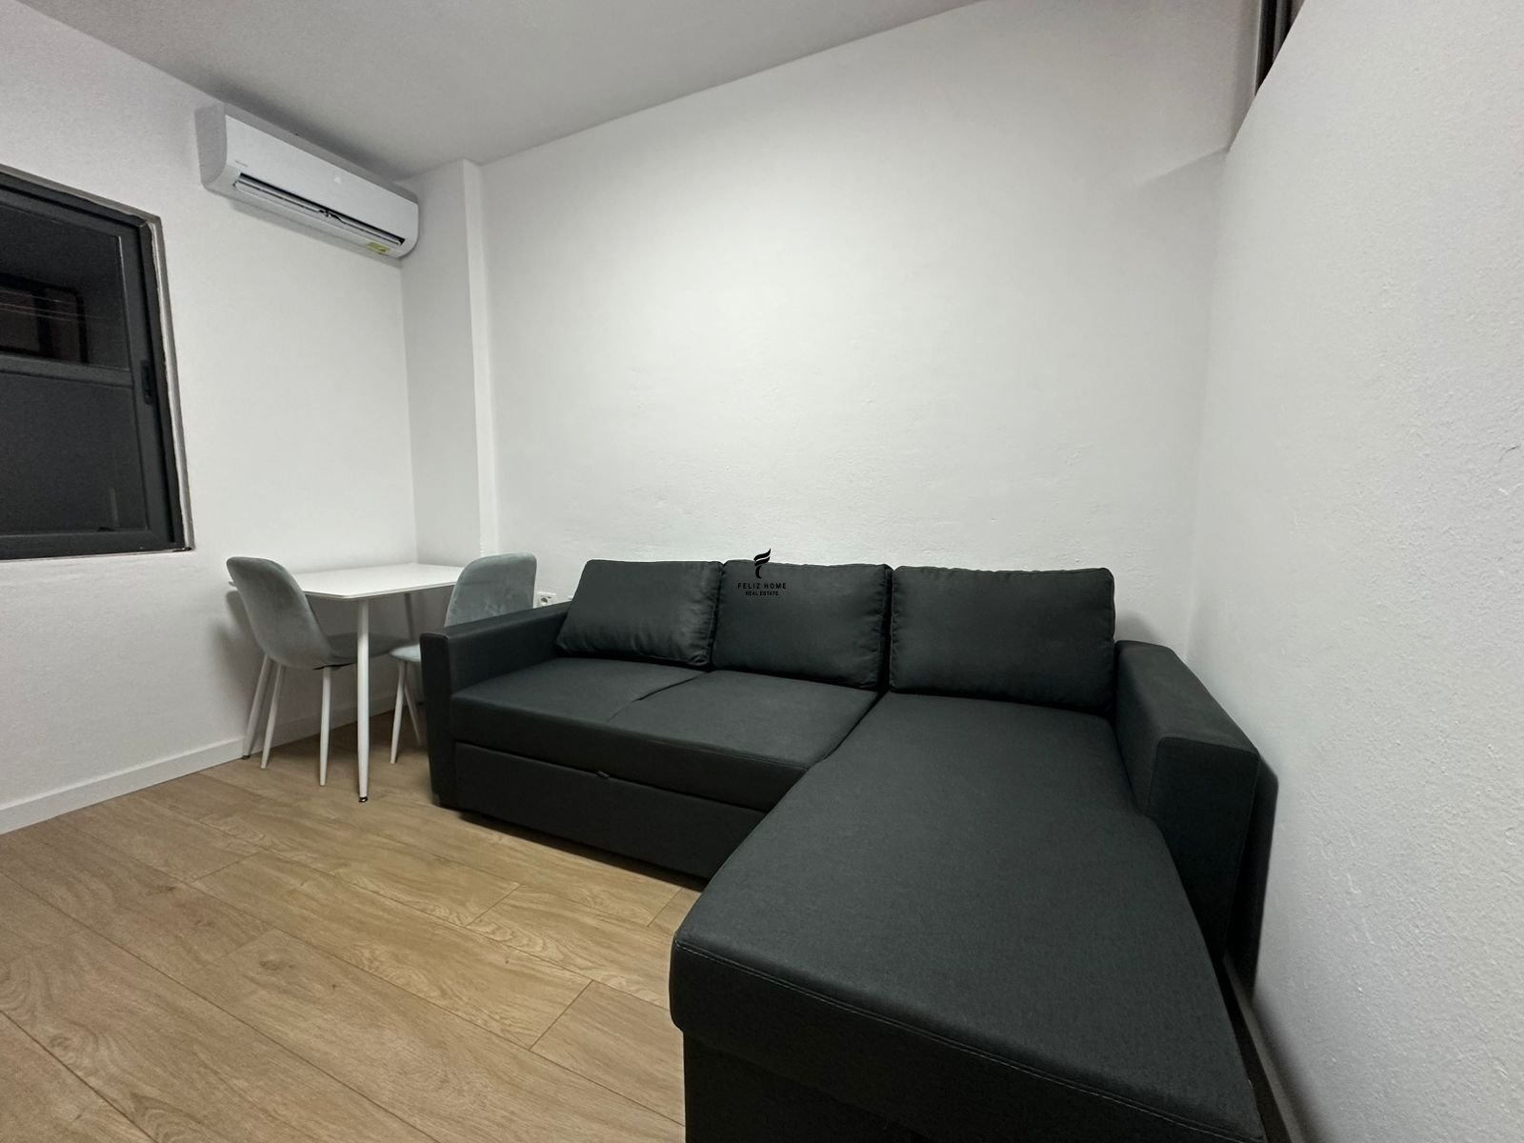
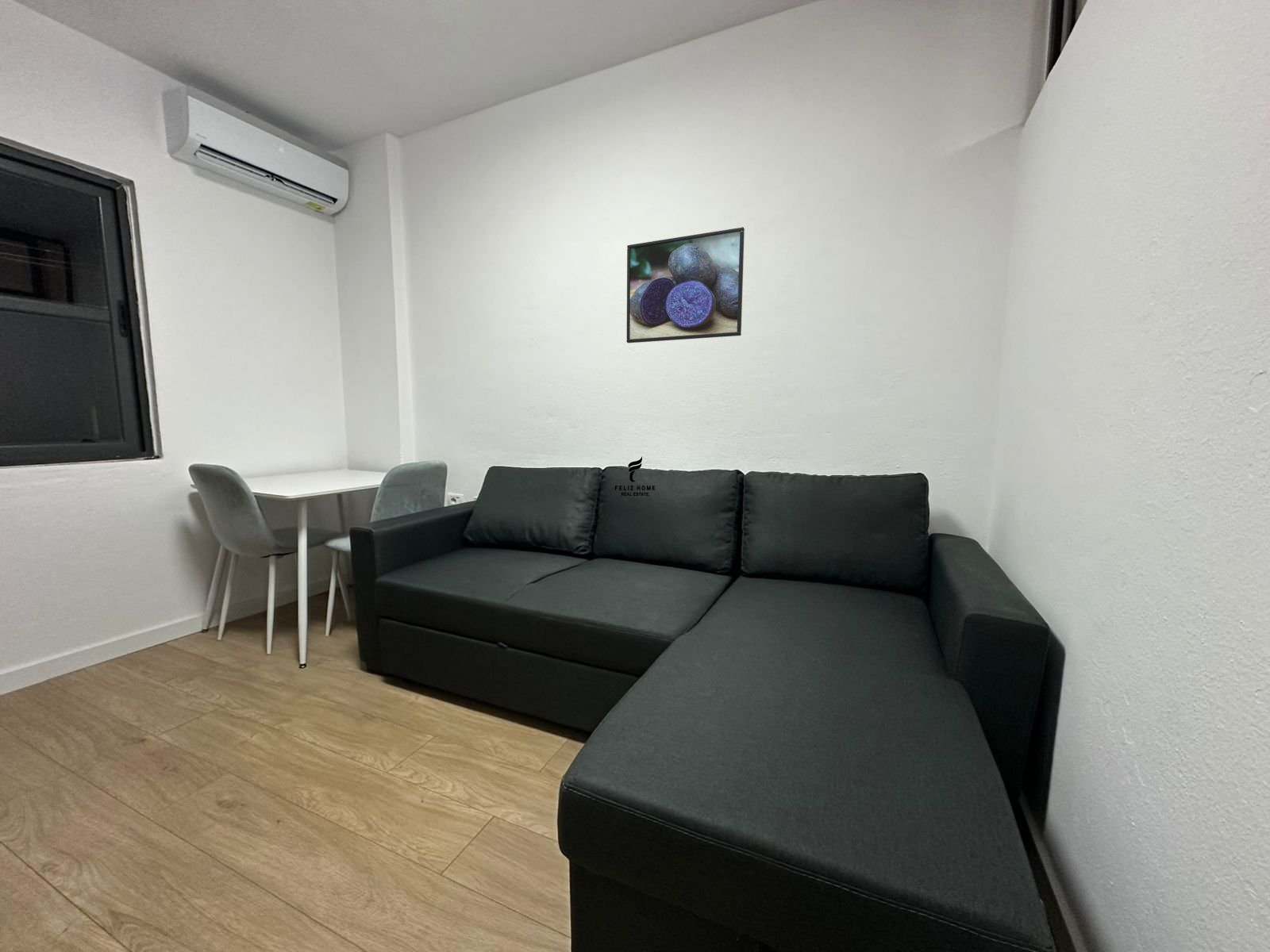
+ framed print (682, 289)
